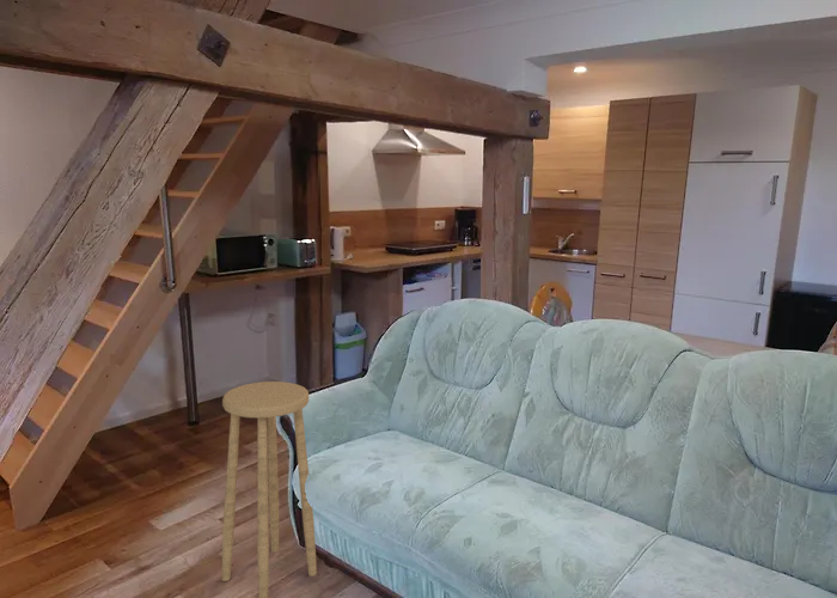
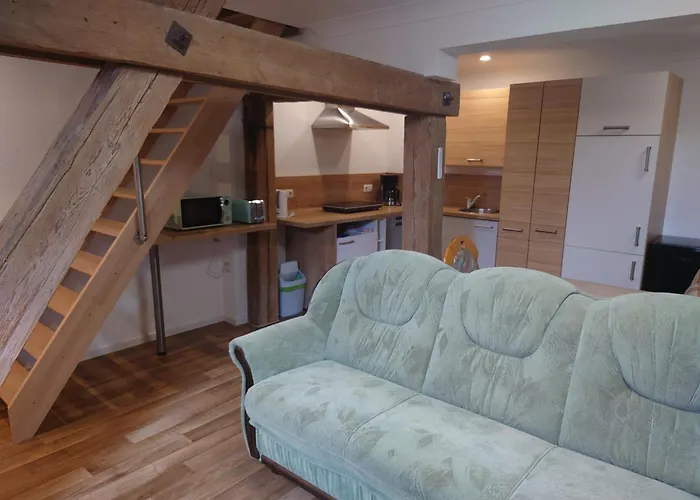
- stool (267, 488)
